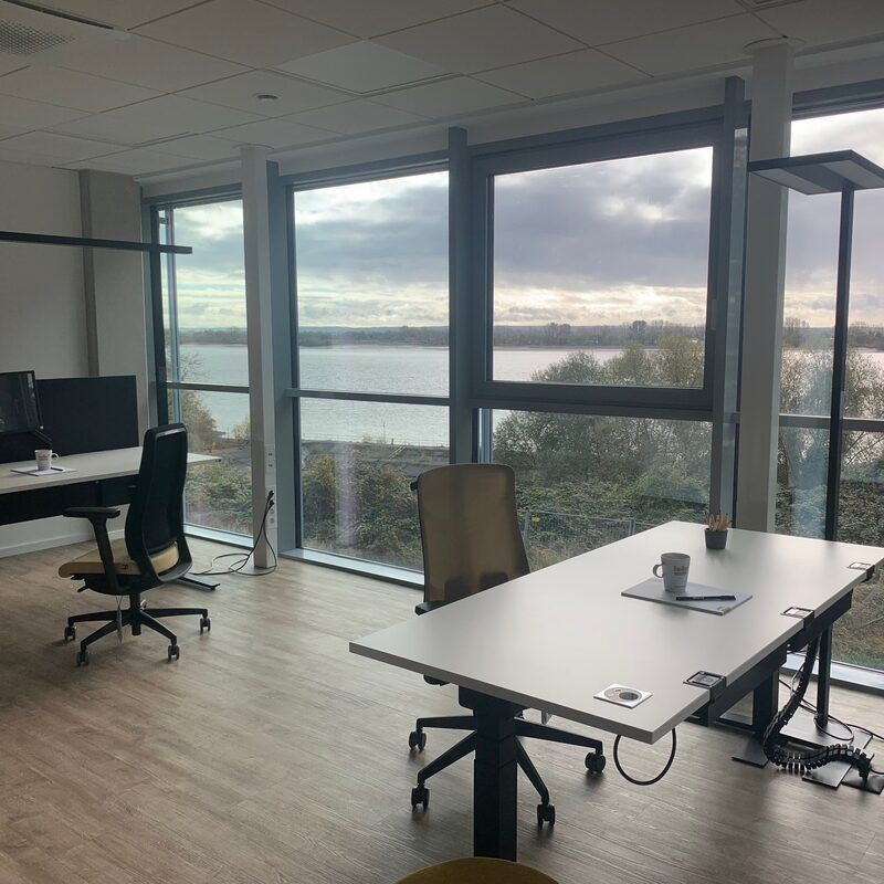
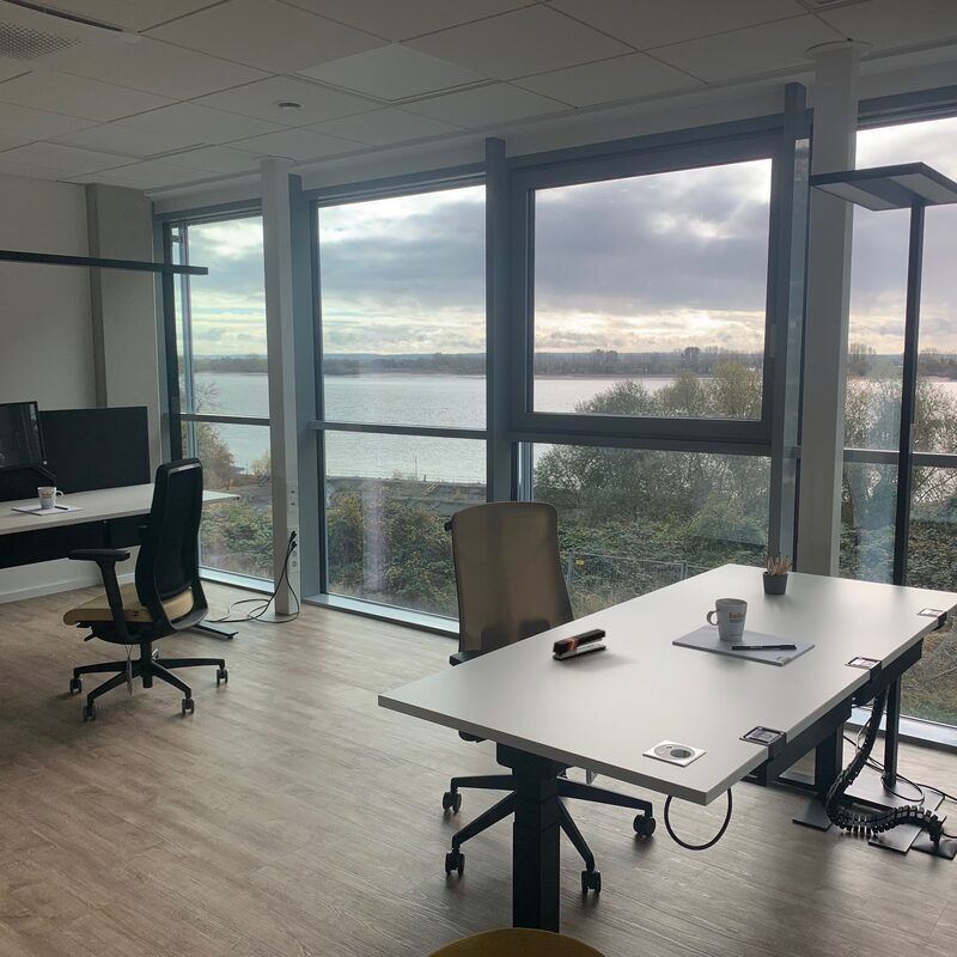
+ stapler (579, 644)
